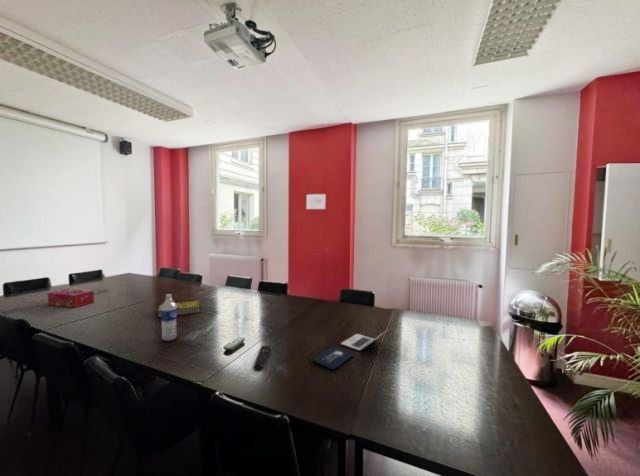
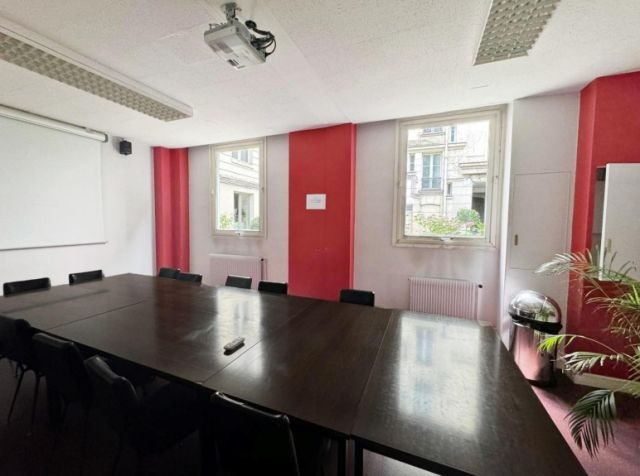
- remote control (262, 357)
- laptop (351, 341)
- book (179, 307)
- water bottle (169, 316)
- tissue box (71, 297)
